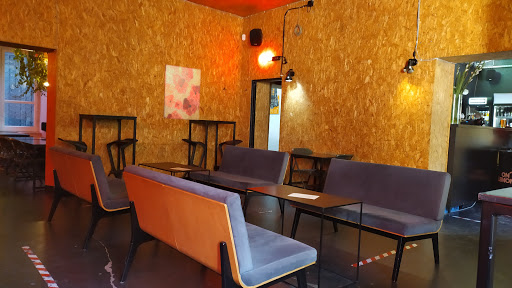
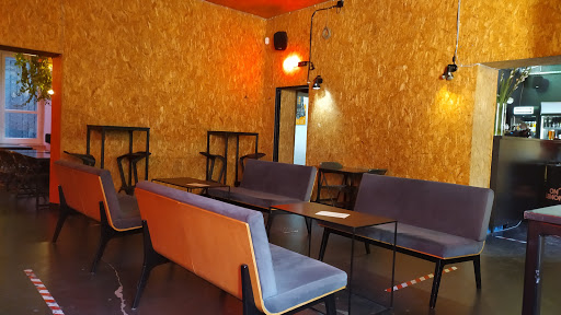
- wall art (182, 93)
